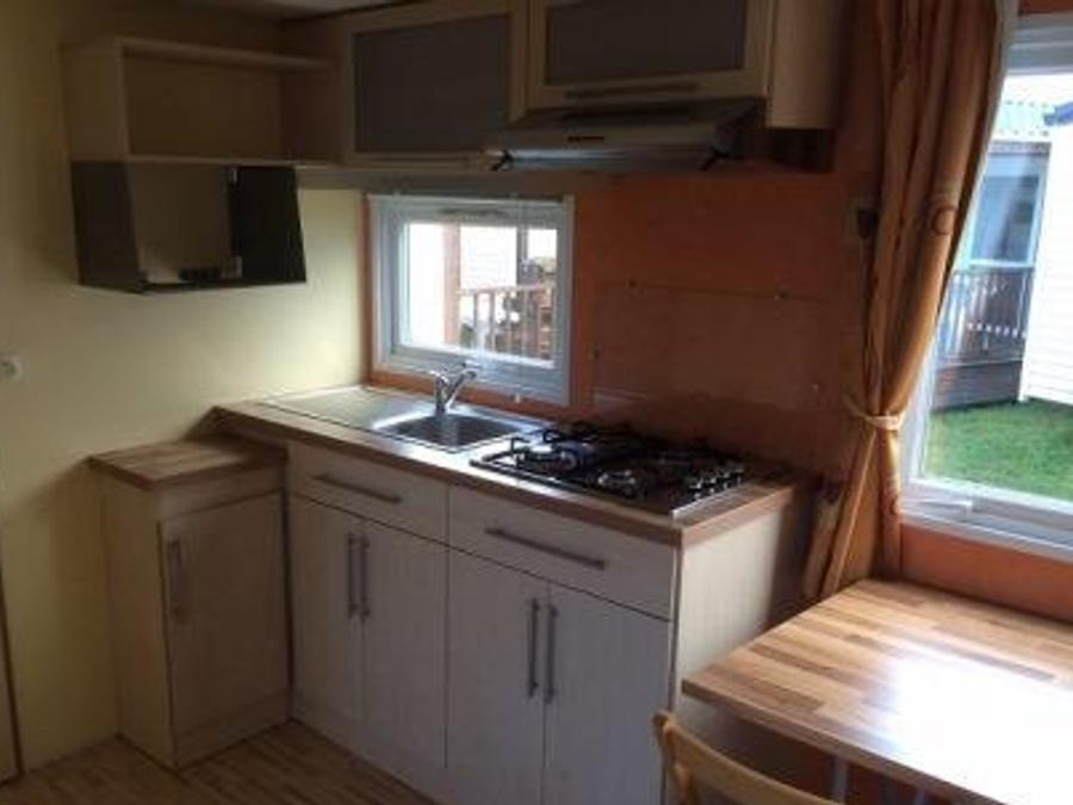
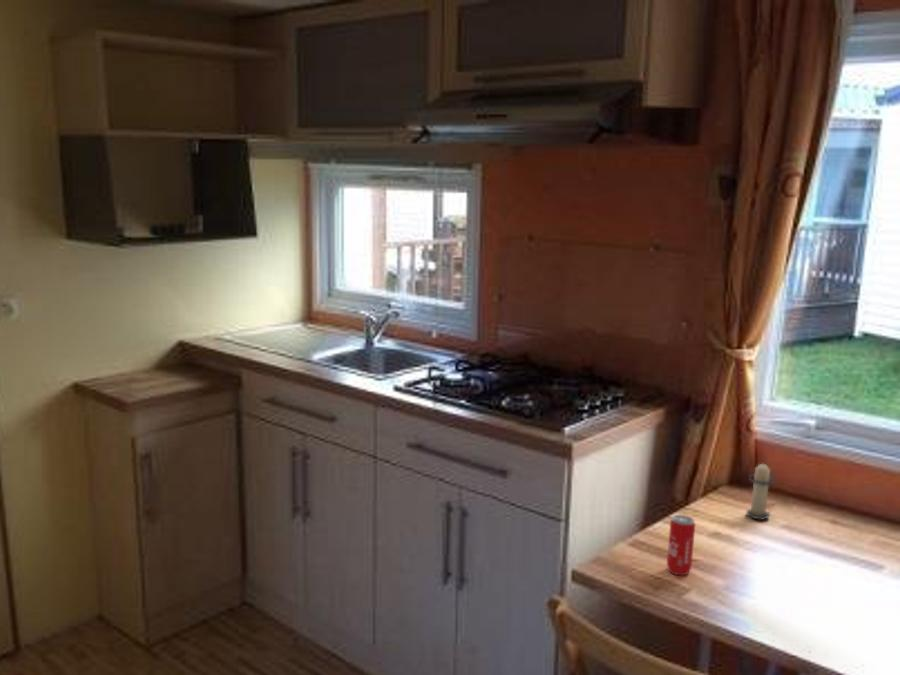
+ candle (760, 488)
+ beverage can (680, 545)
